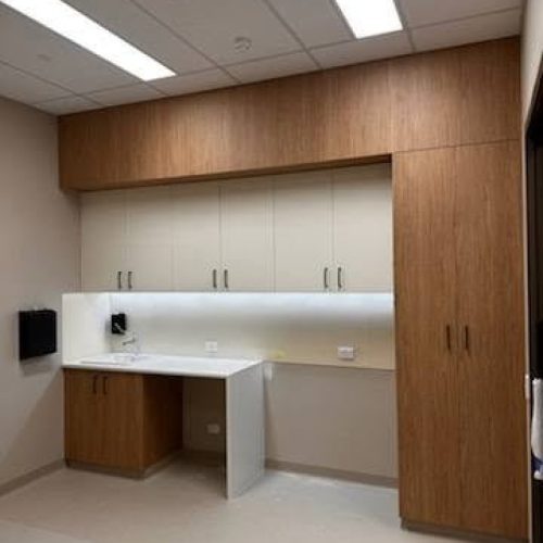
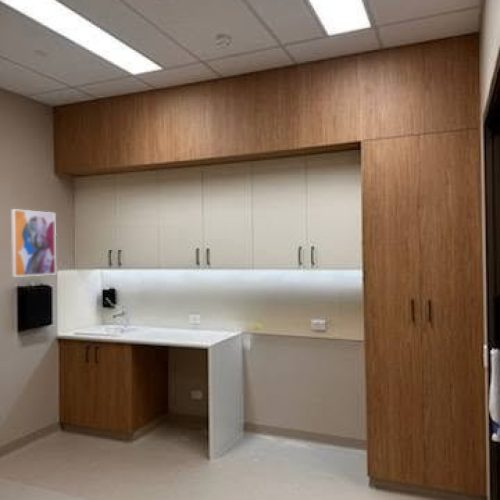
+ wall art (34, 243)
